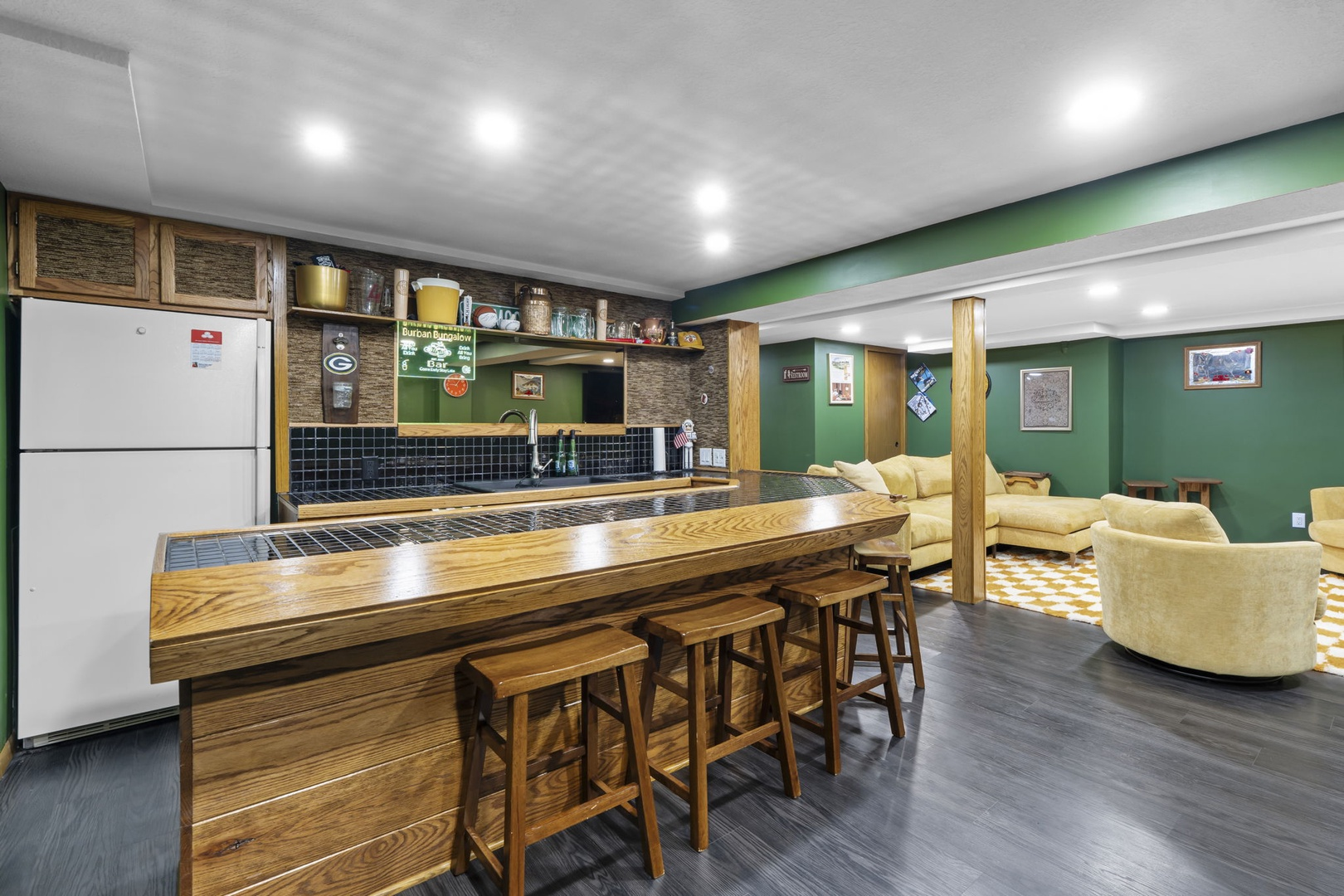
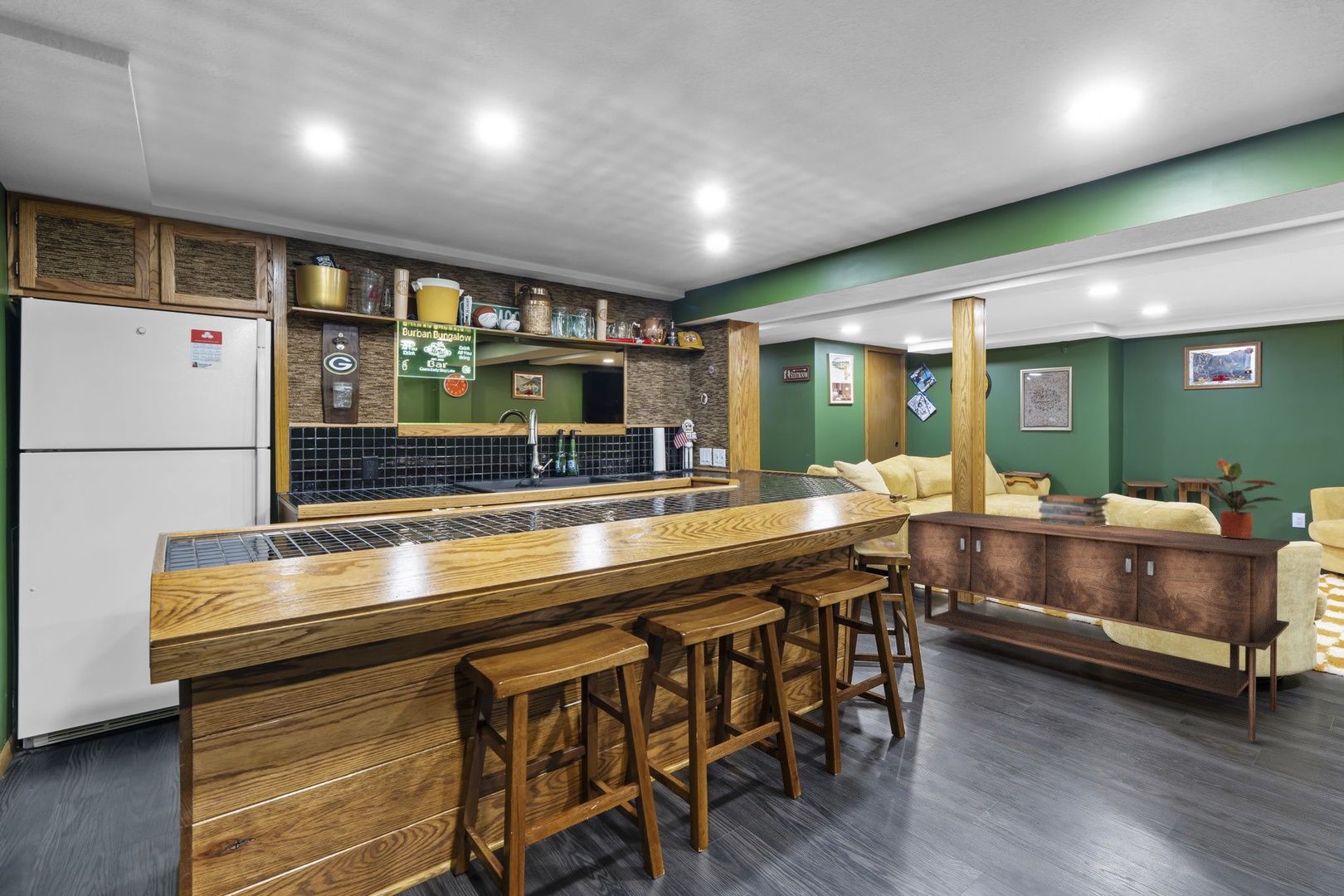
+ sideboard (1068, 600)
+ potted plant (1235, 498)
+ book stack (1072, 509)
